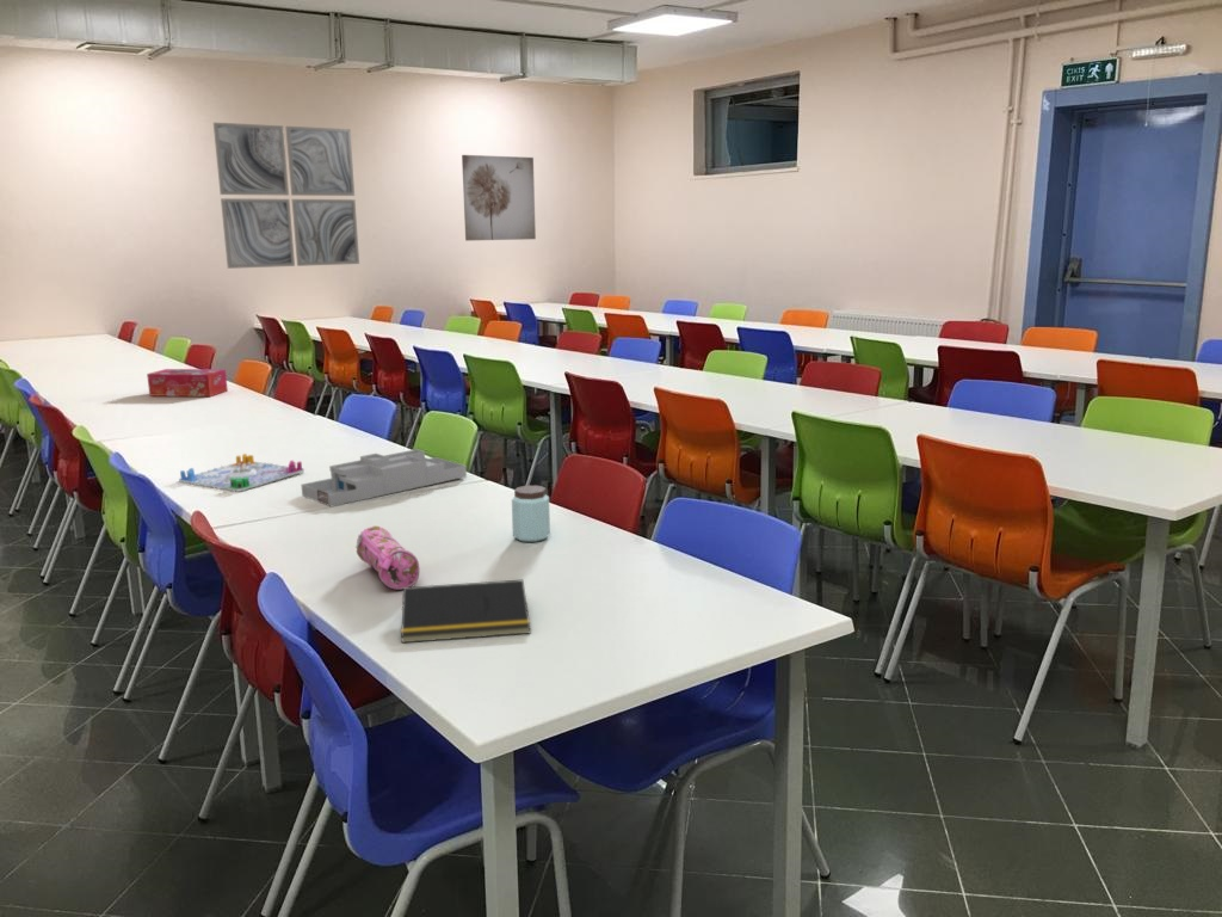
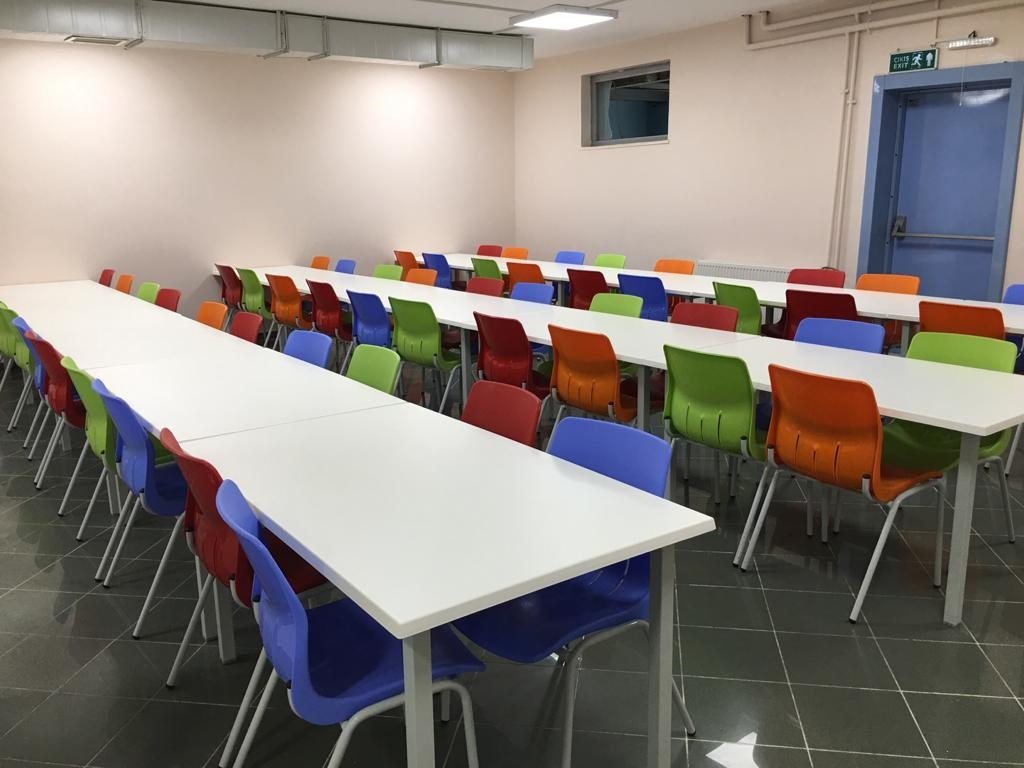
- wall art (291, 195)
- tissue box (187, 382)
- desk organizer (385, 472)
- board game (242, 470)
- peanut butter (530, 513)
- notepad (464, 609)
- wall art (499, 198)
- pencil case (387, 556)
